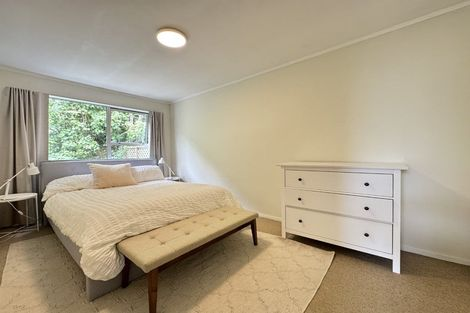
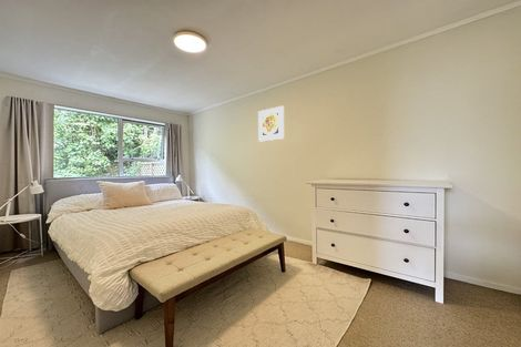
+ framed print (270, 124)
